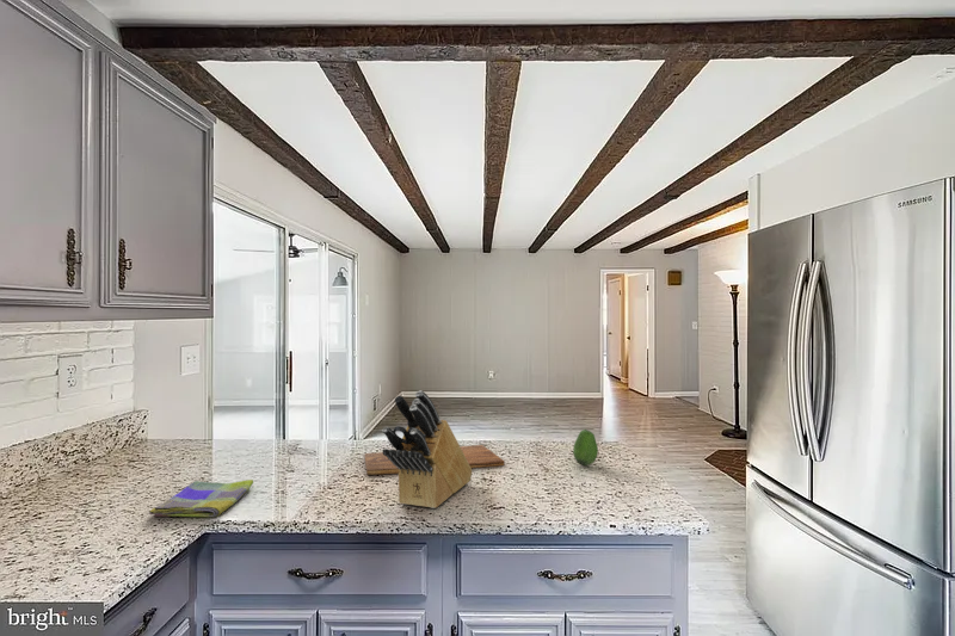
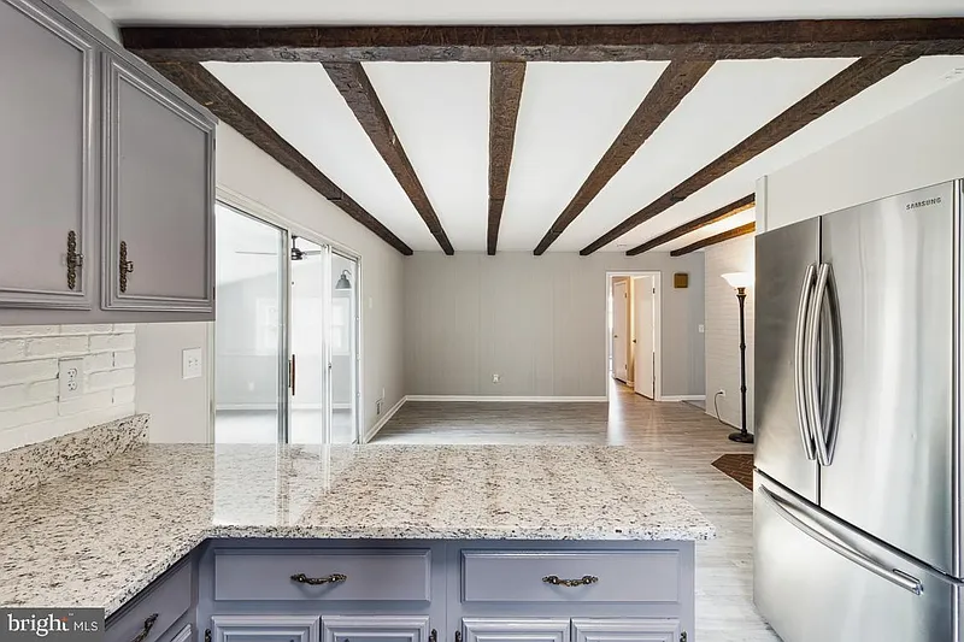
- dish towel (205, 496)
- fruit (585, 446)
- knife block (430, 440)
- cutting board (460, 446)
